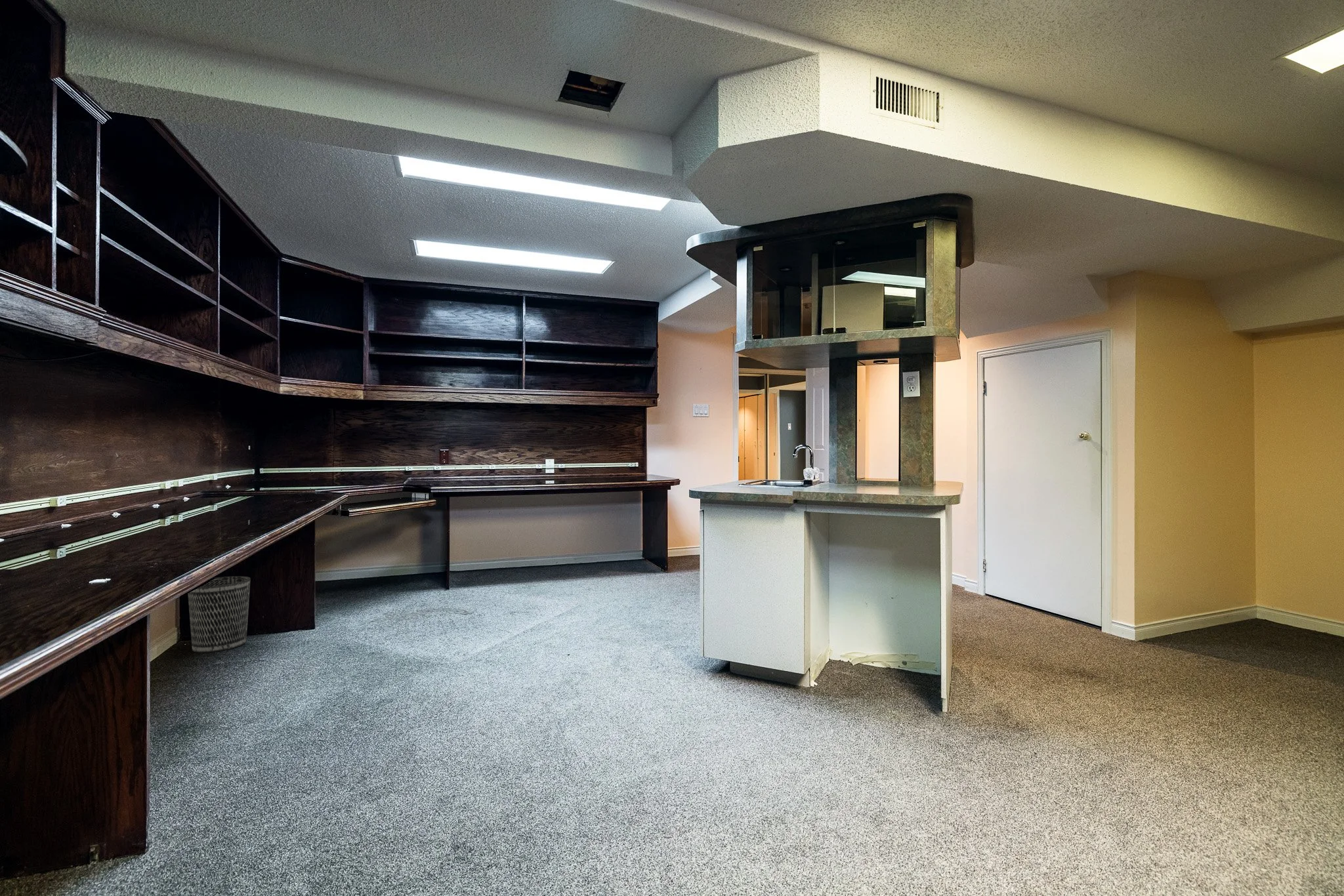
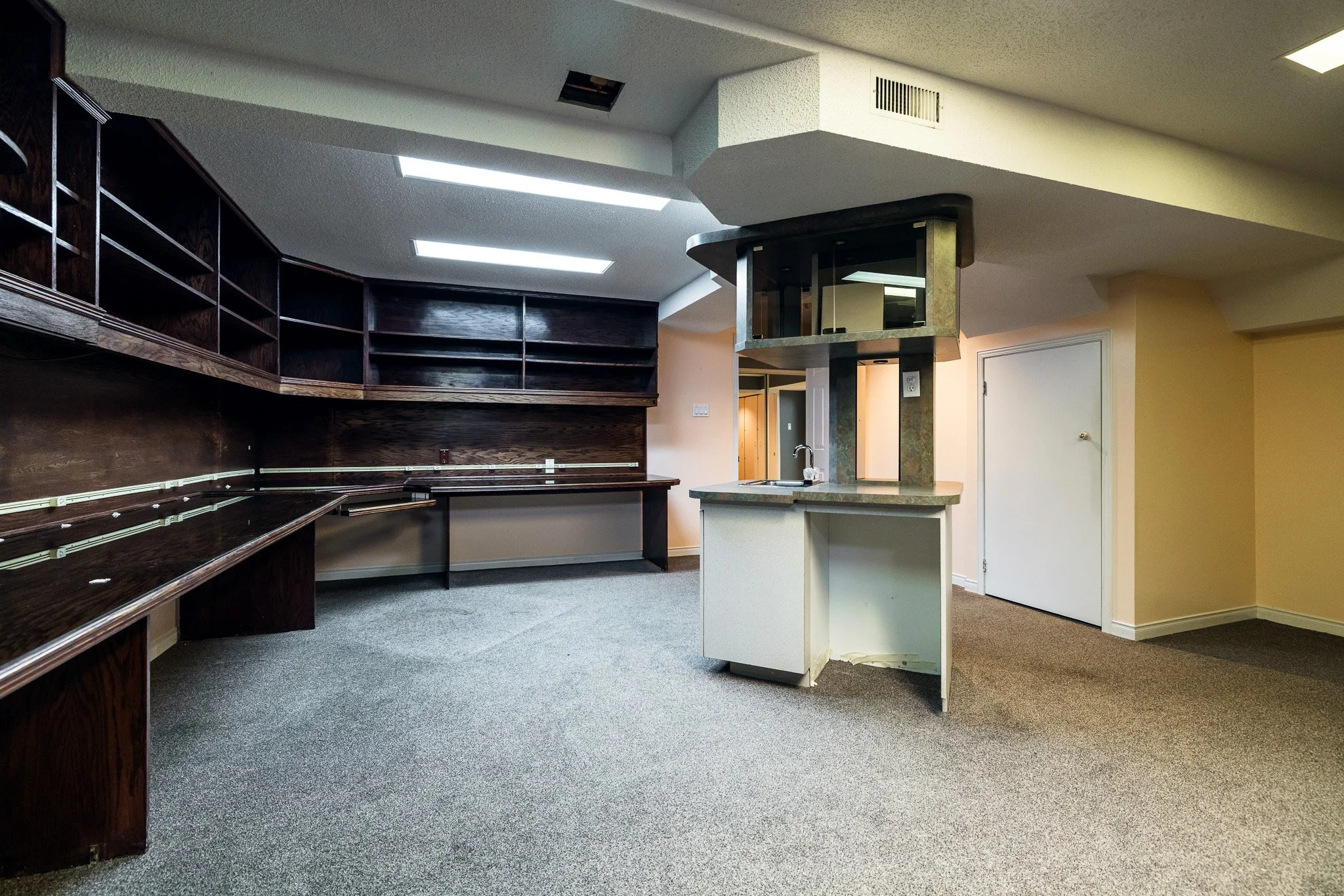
- wastebasket (219, 613)
